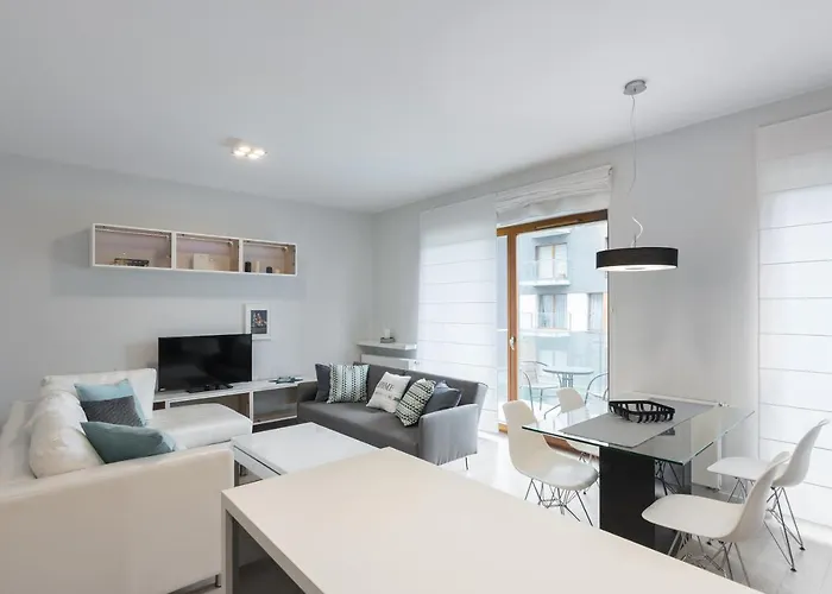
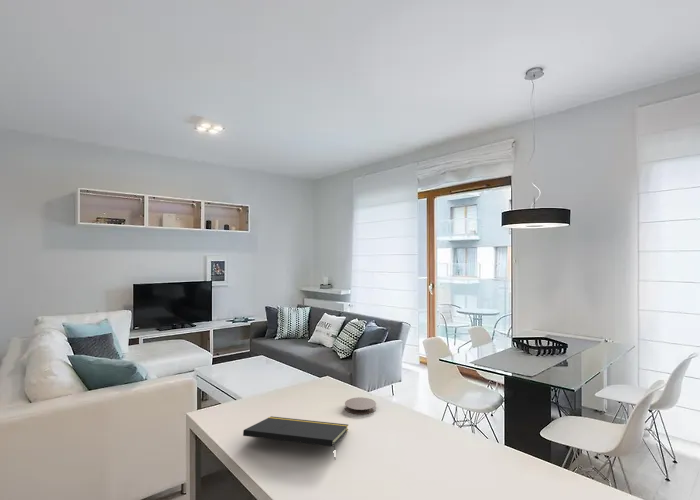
+ coaster (360, 405)
+ notepad (298, 429)
